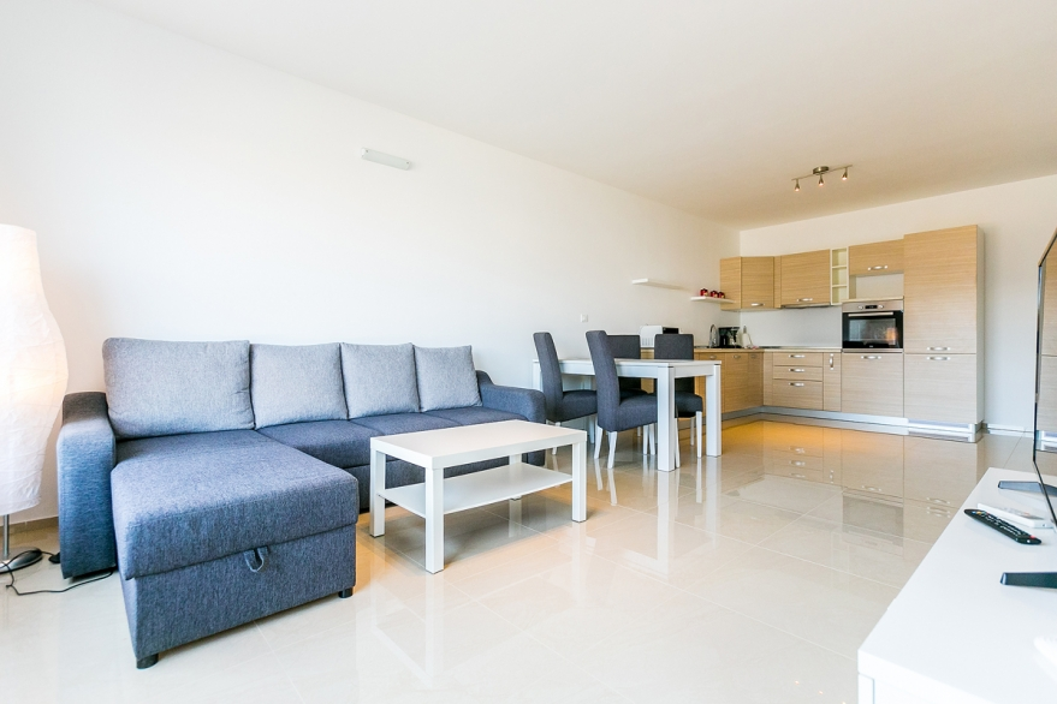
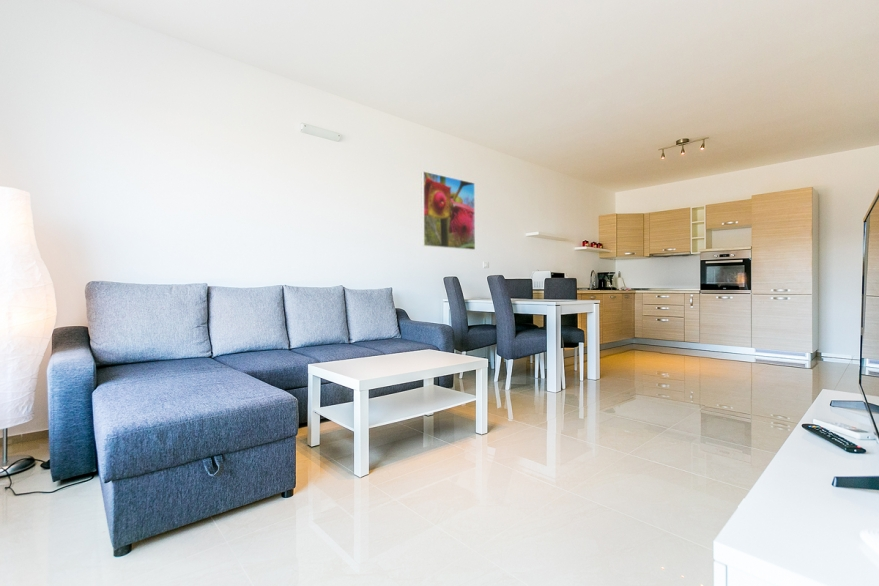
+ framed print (449, 212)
